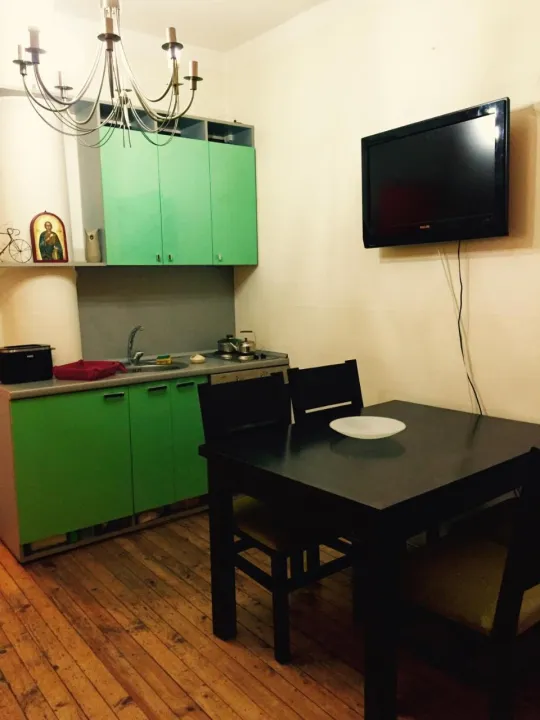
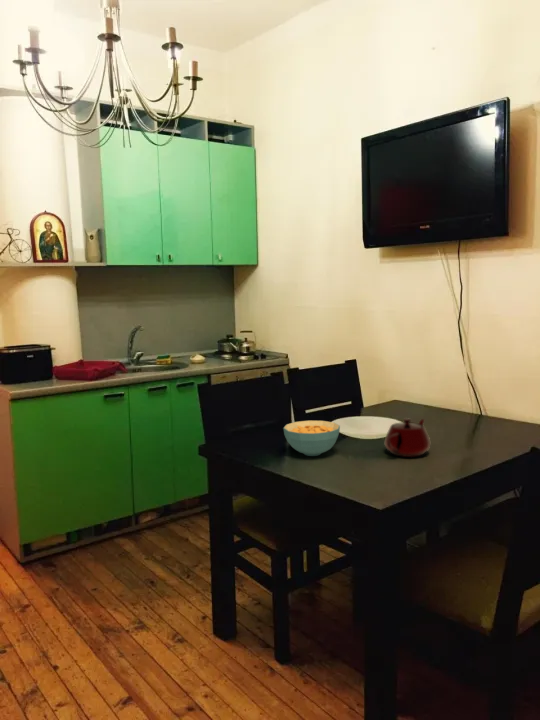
+ teapot (408, 435)
+ cereal bowl (312, 440)
